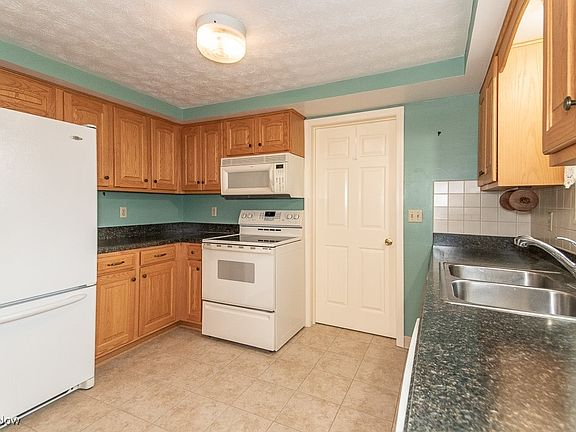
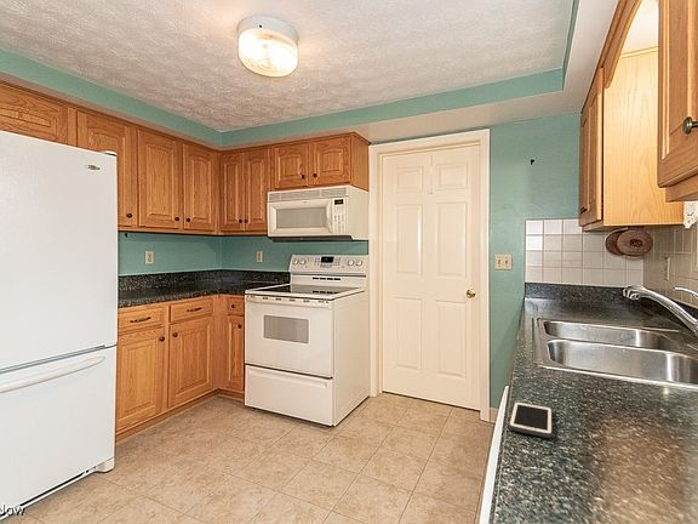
+ cell phone (531, 417)
